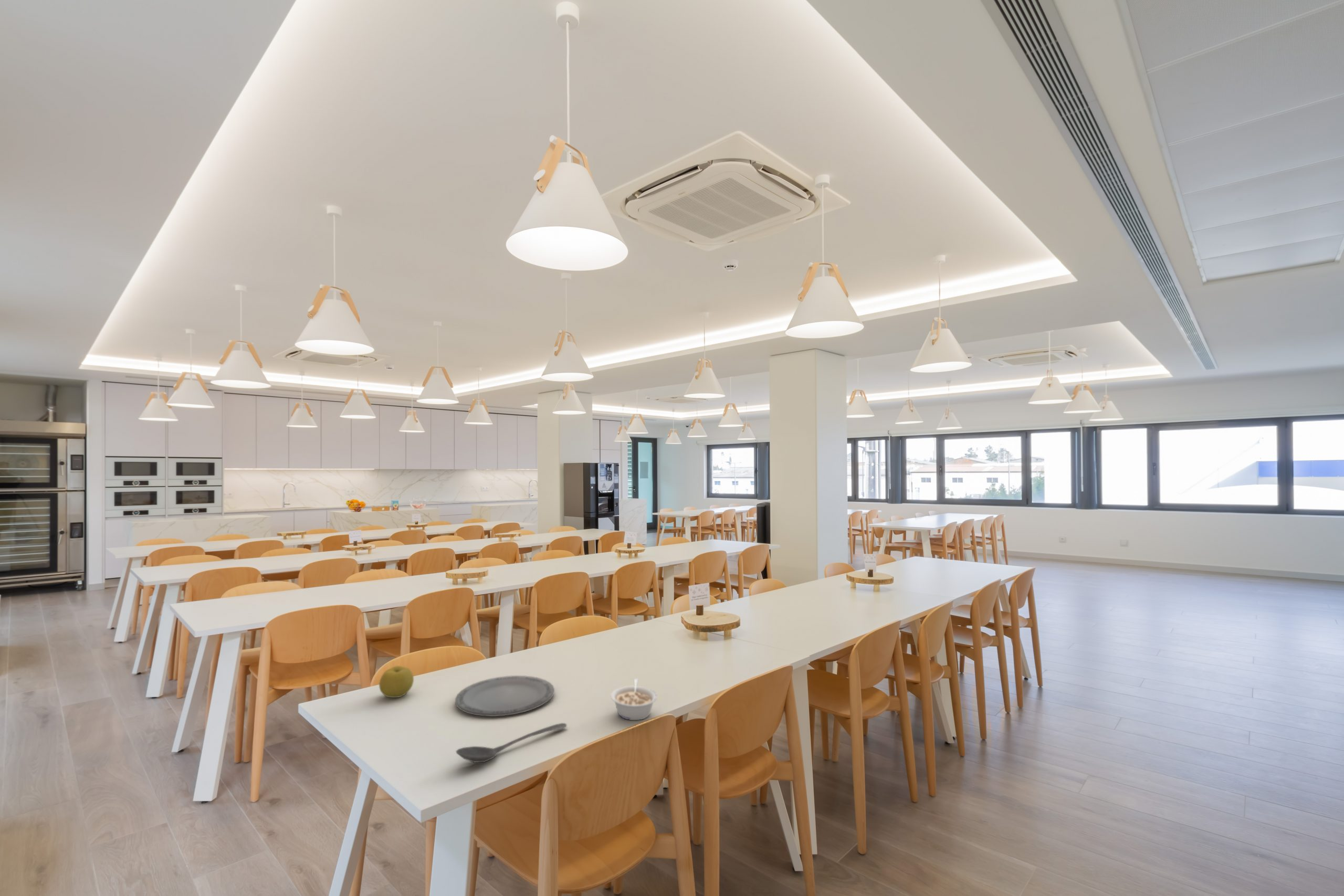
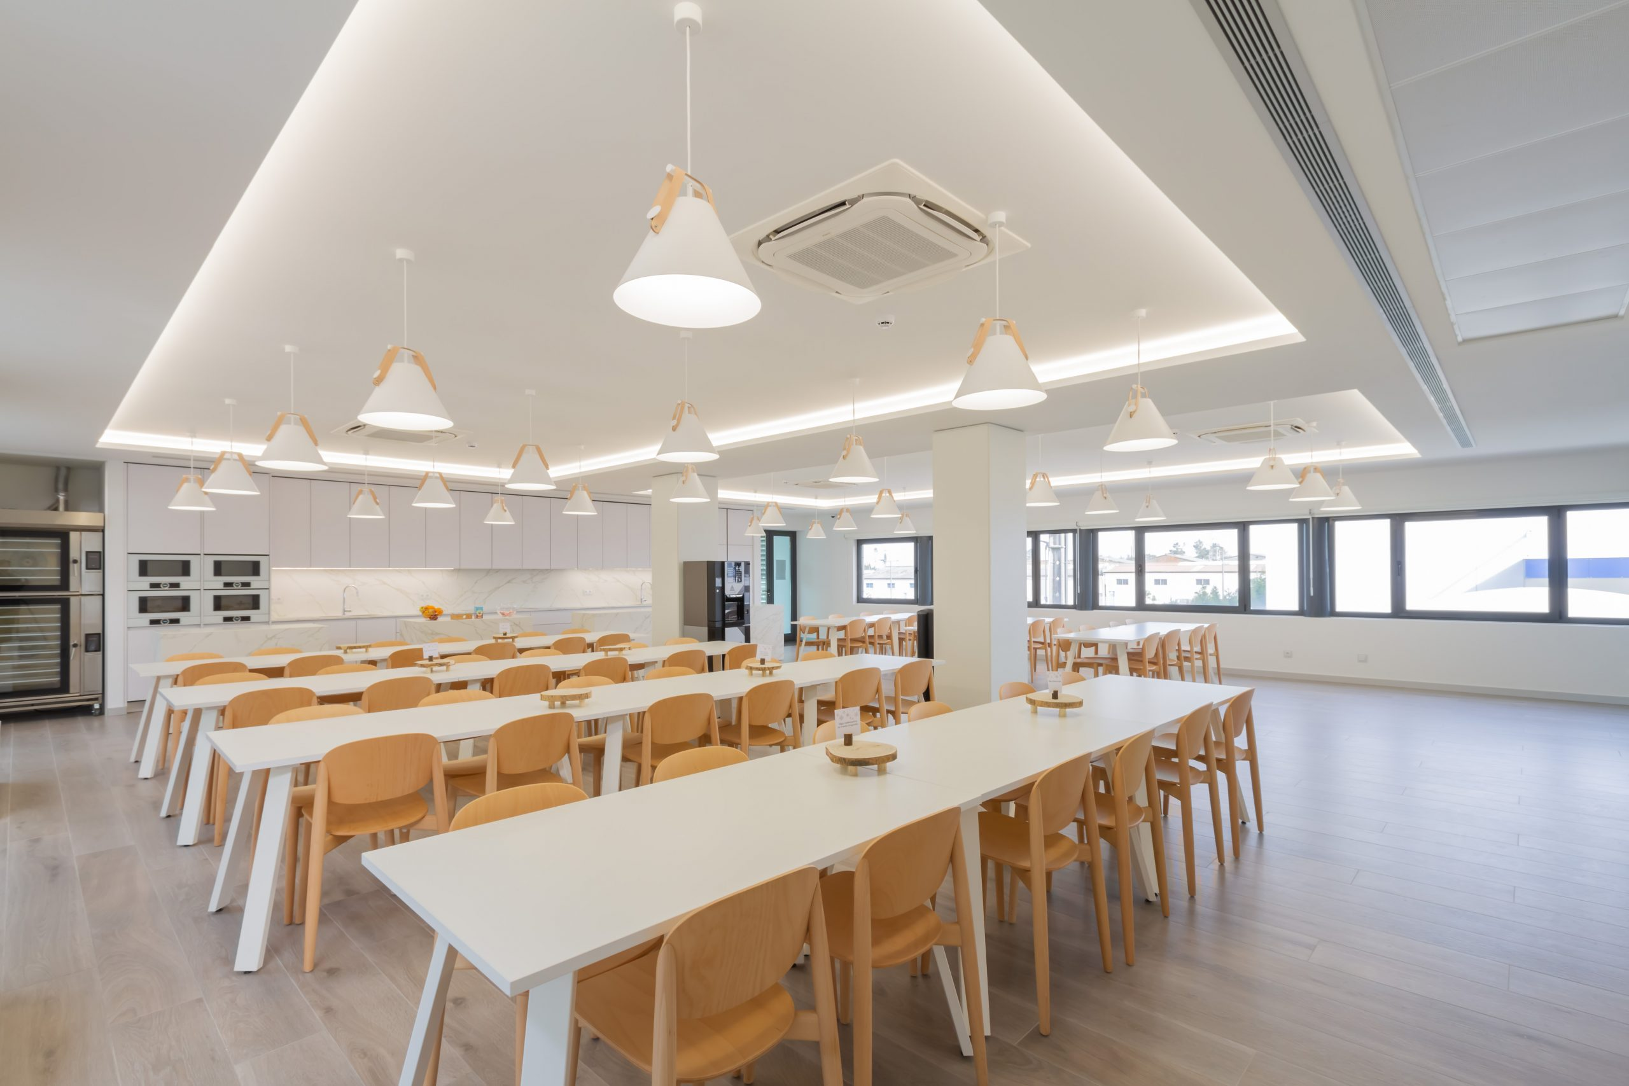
- legume (633, 701)
- fruit (396, 681)
- plate (506, 696)
- stirrer (516, 739)
